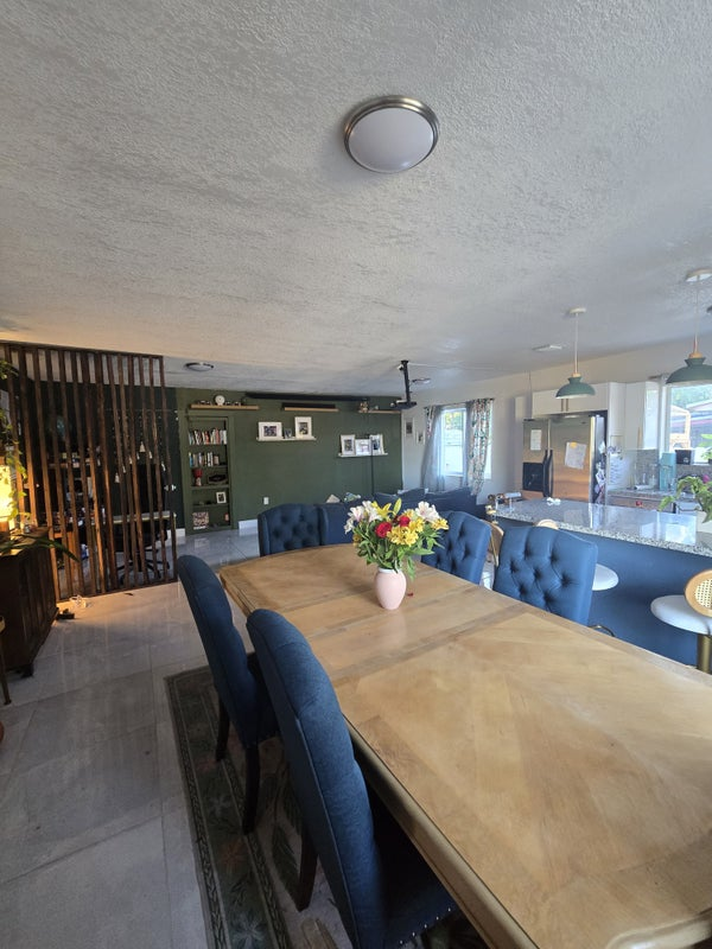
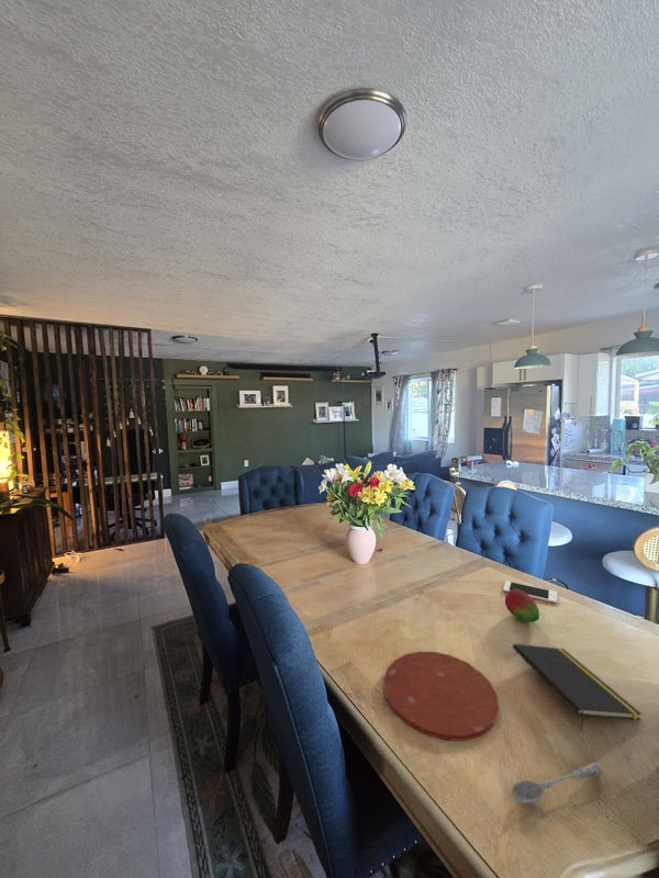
+ fruit (522, 605)
+ cell phone (529, 592)
+ notepad (569, 677)
+ plate (438, 689)
+ soupspoon (557, 781)
